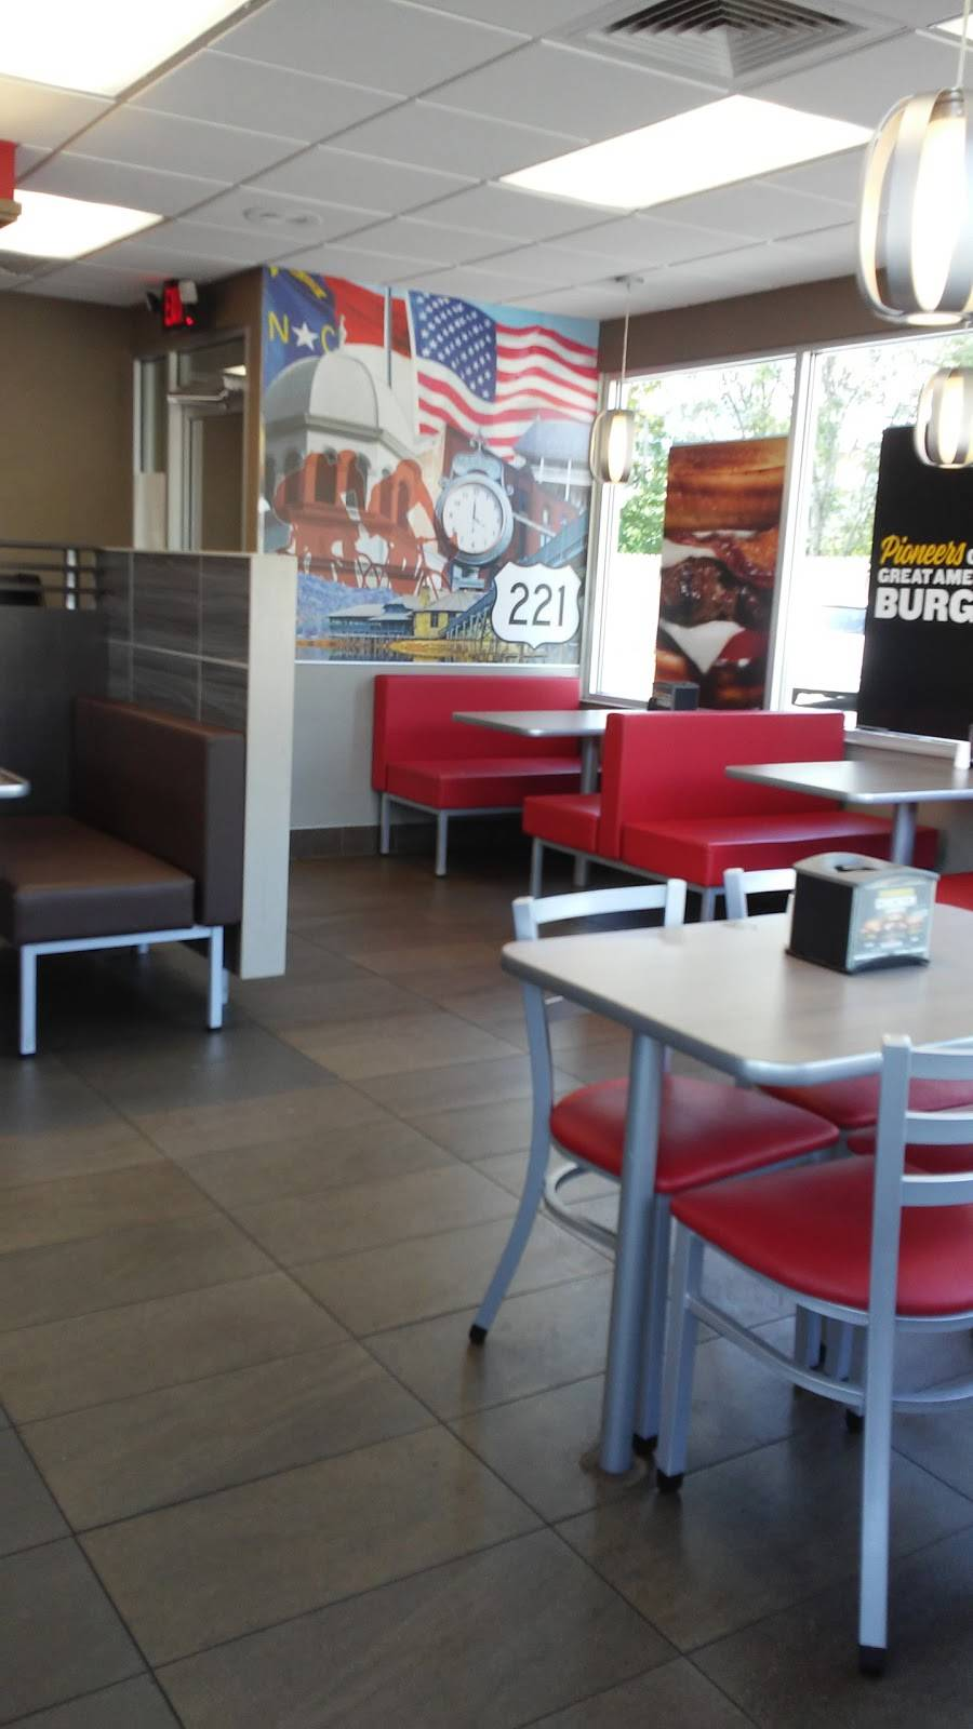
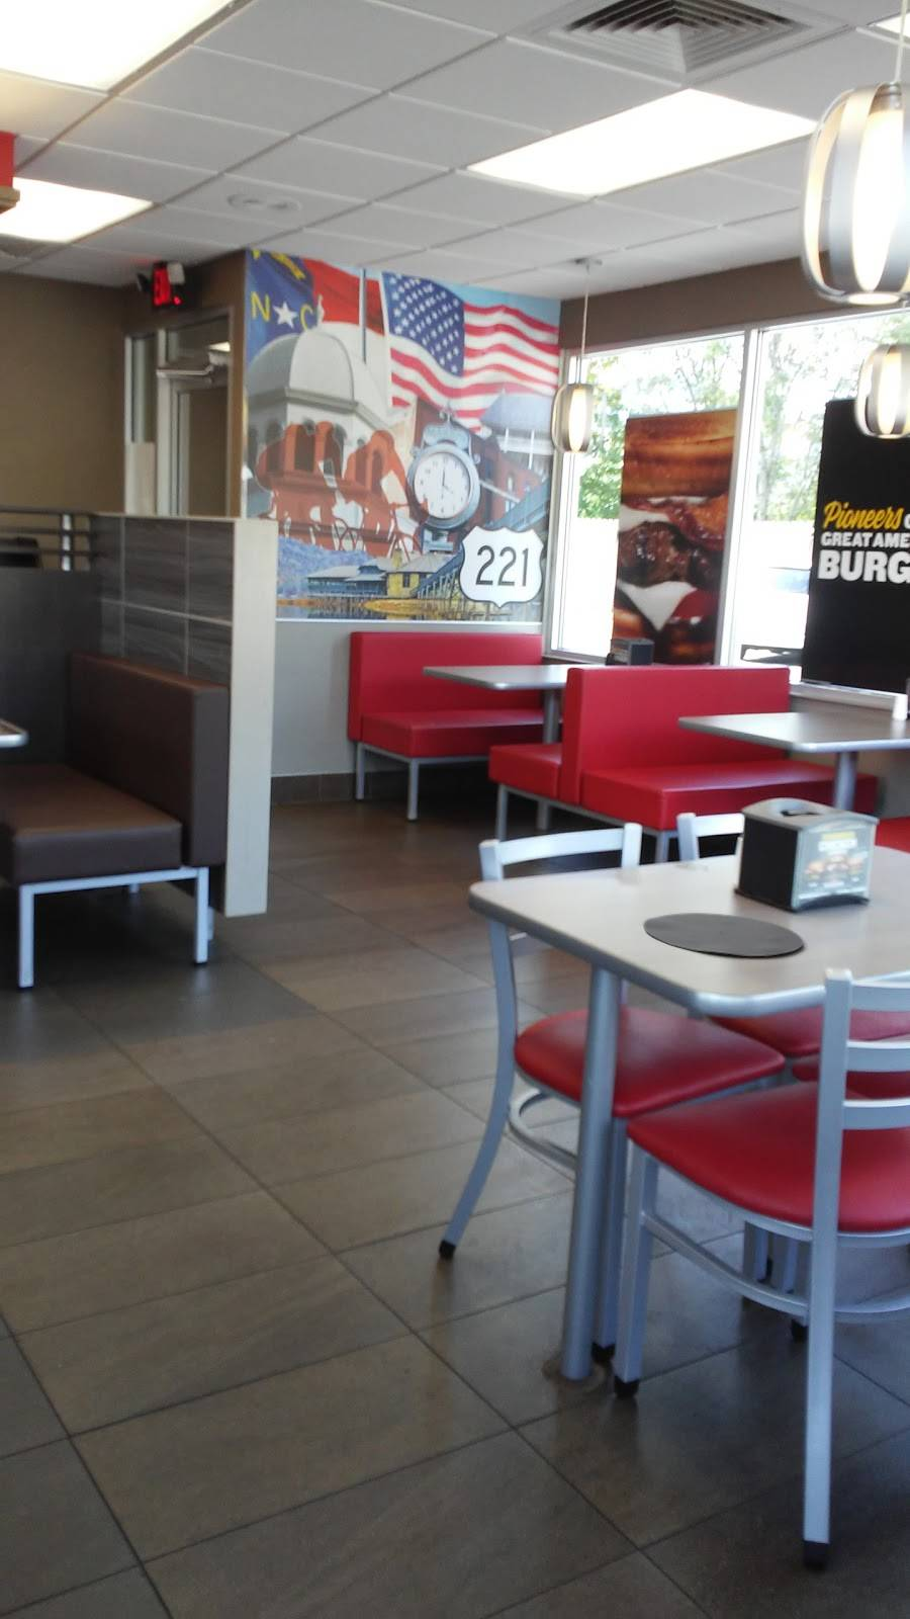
+ plate (722, 932)
